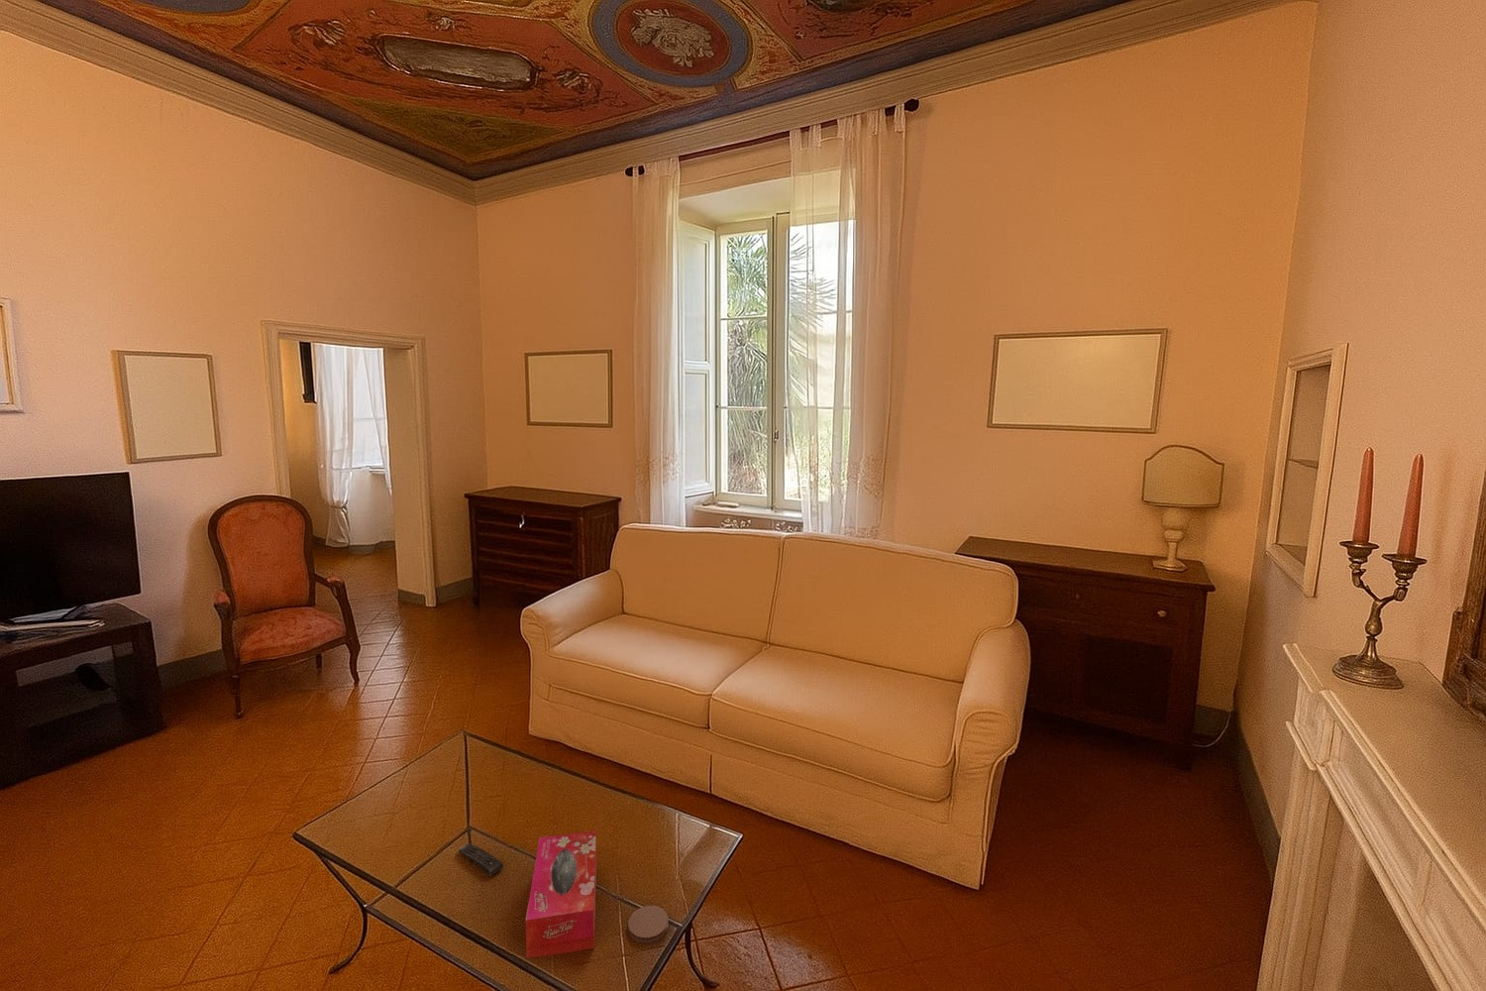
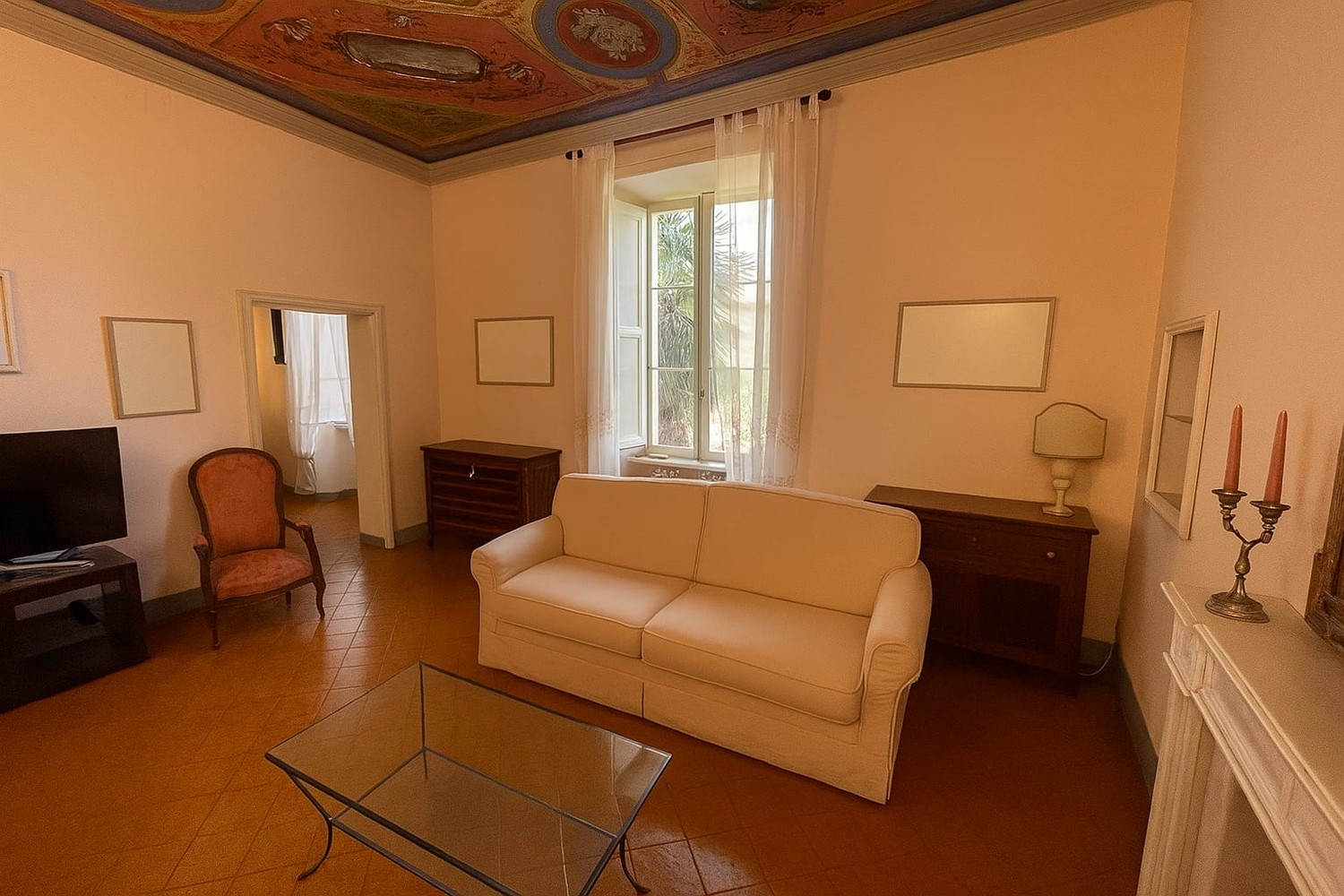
- remote control (479, 857)
- coaster (648, 922)
- tissue box (565, 888)
